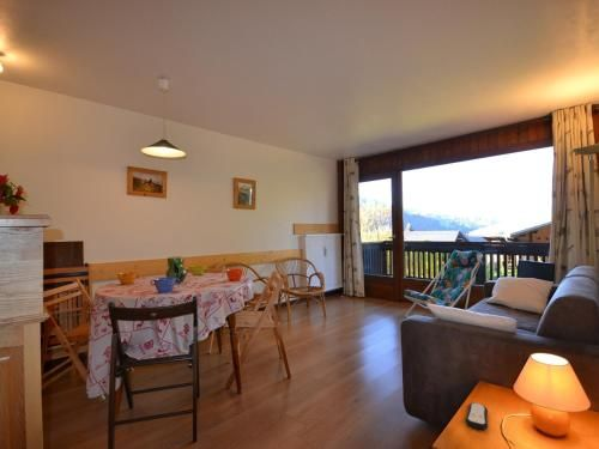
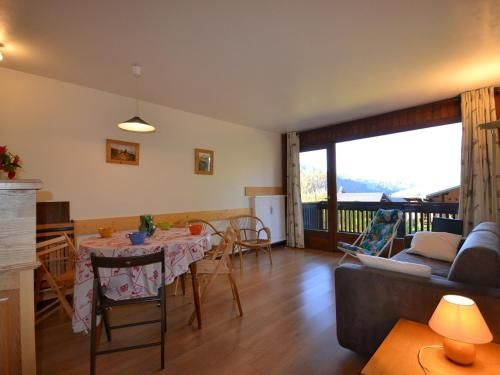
- remote control (477, 414)
